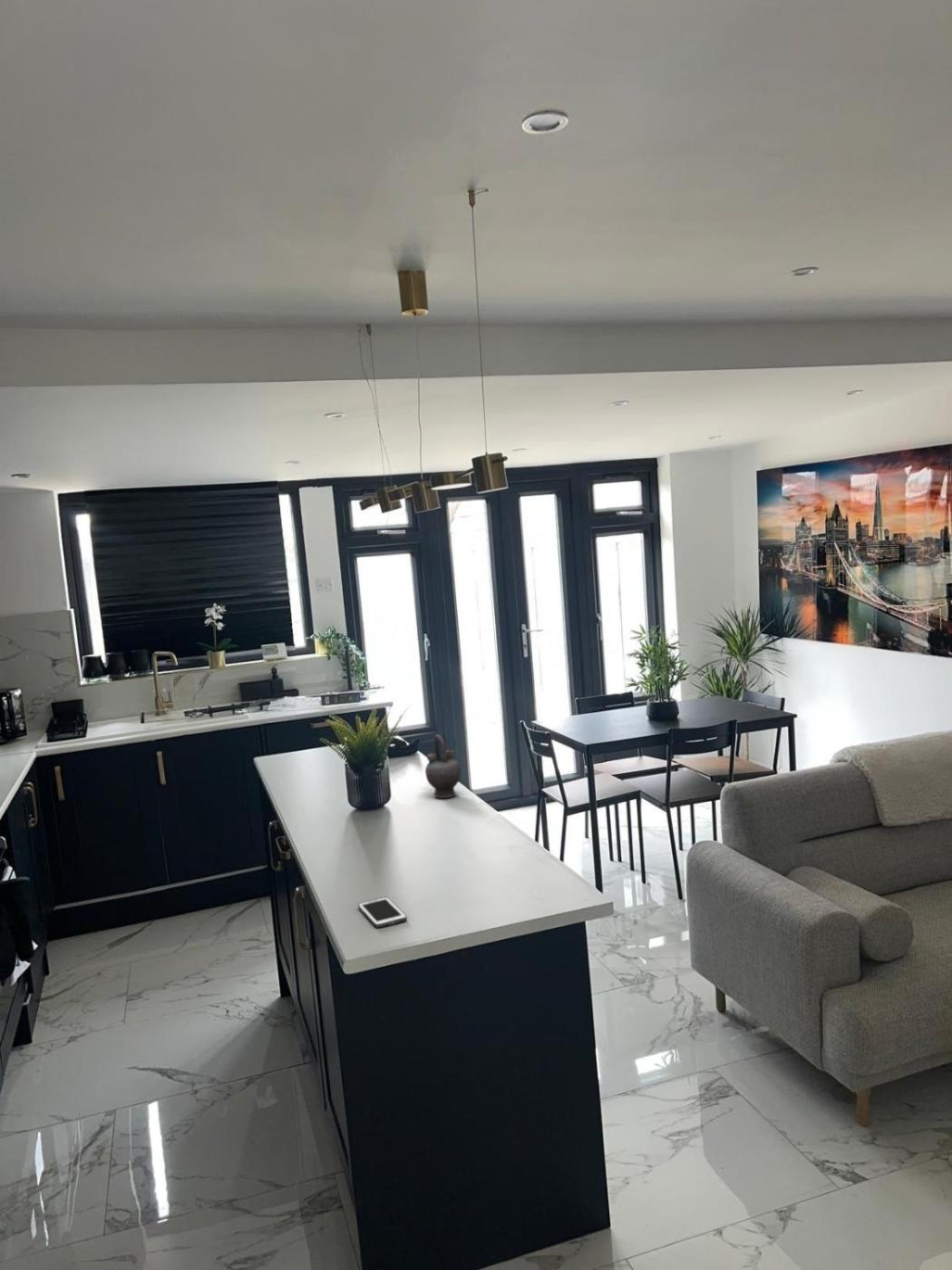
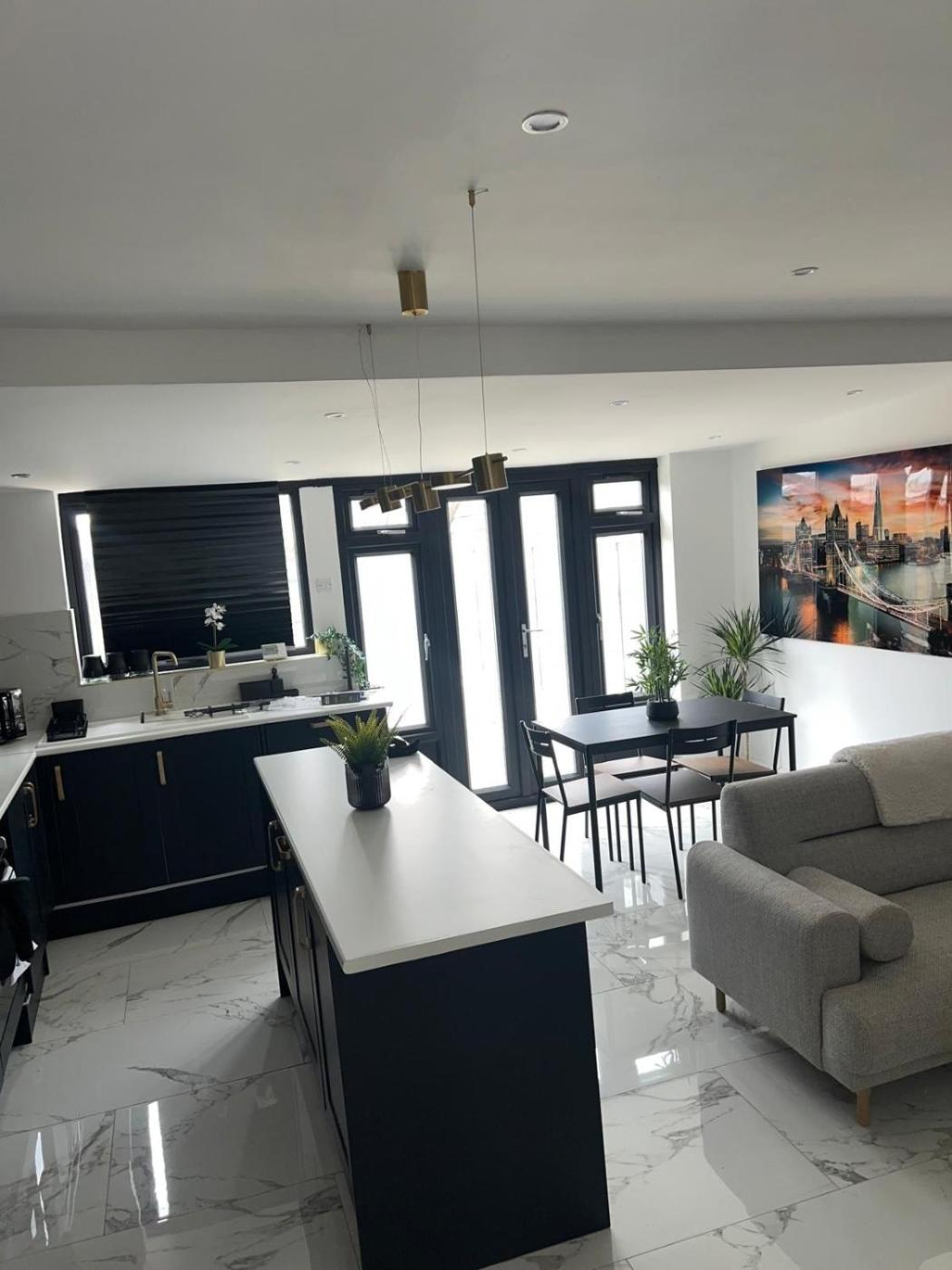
- cell phone (382, 912)
- teapot (441, 764)
